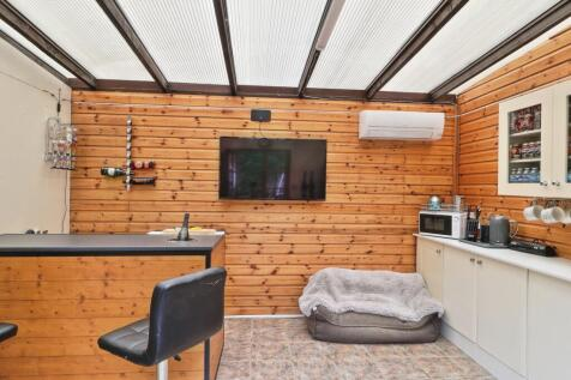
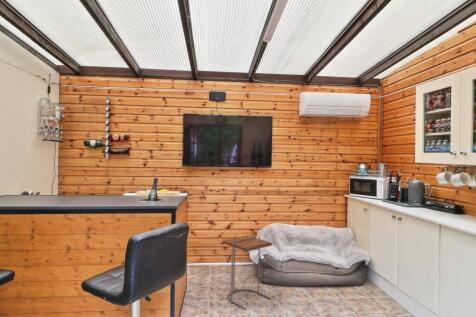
+ side table (234, 268)
